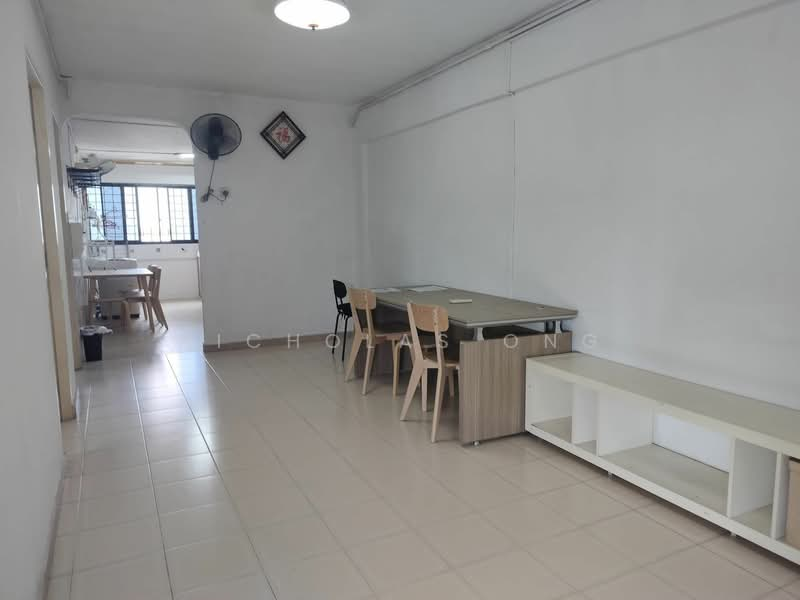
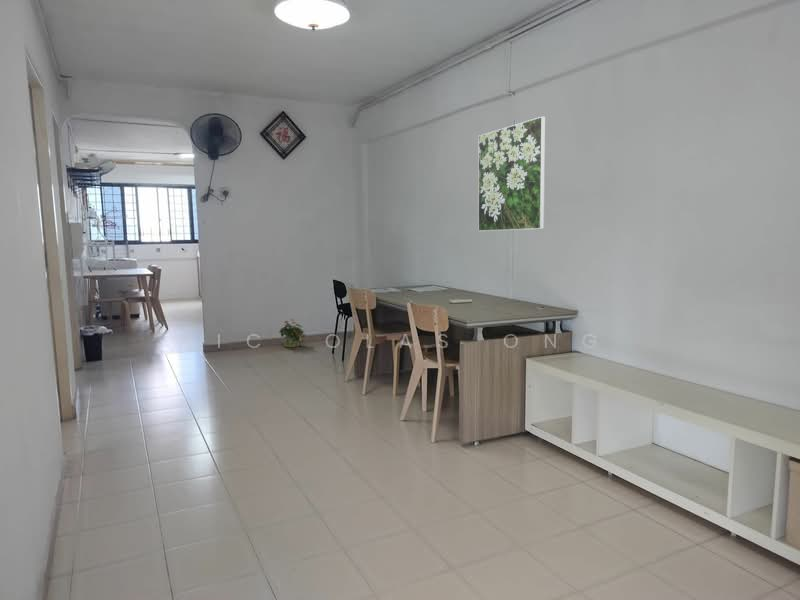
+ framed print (508, 179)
+ potted plant (293, 332)
